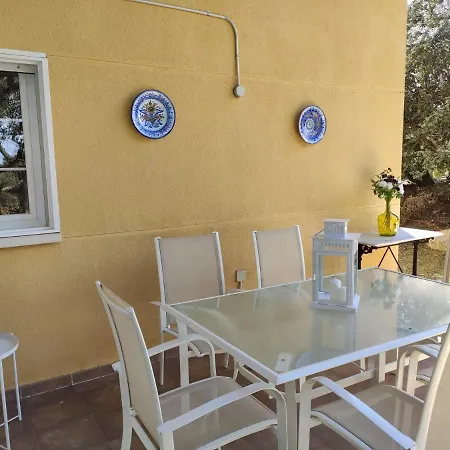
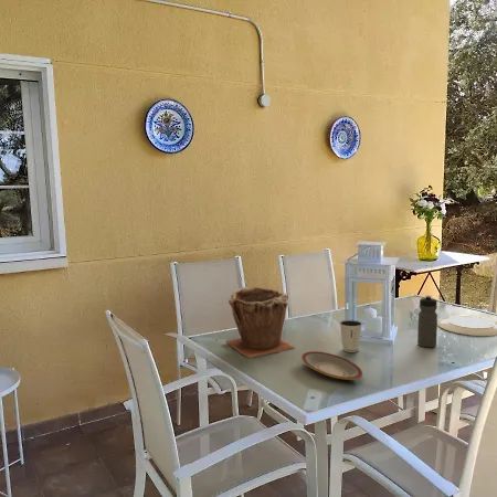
+ dixie cup (350, 336)
+ water bottle (427, 320)
+ plate (470, 324)
+ plant pot (258, 318)
+ plate (330, 367)
